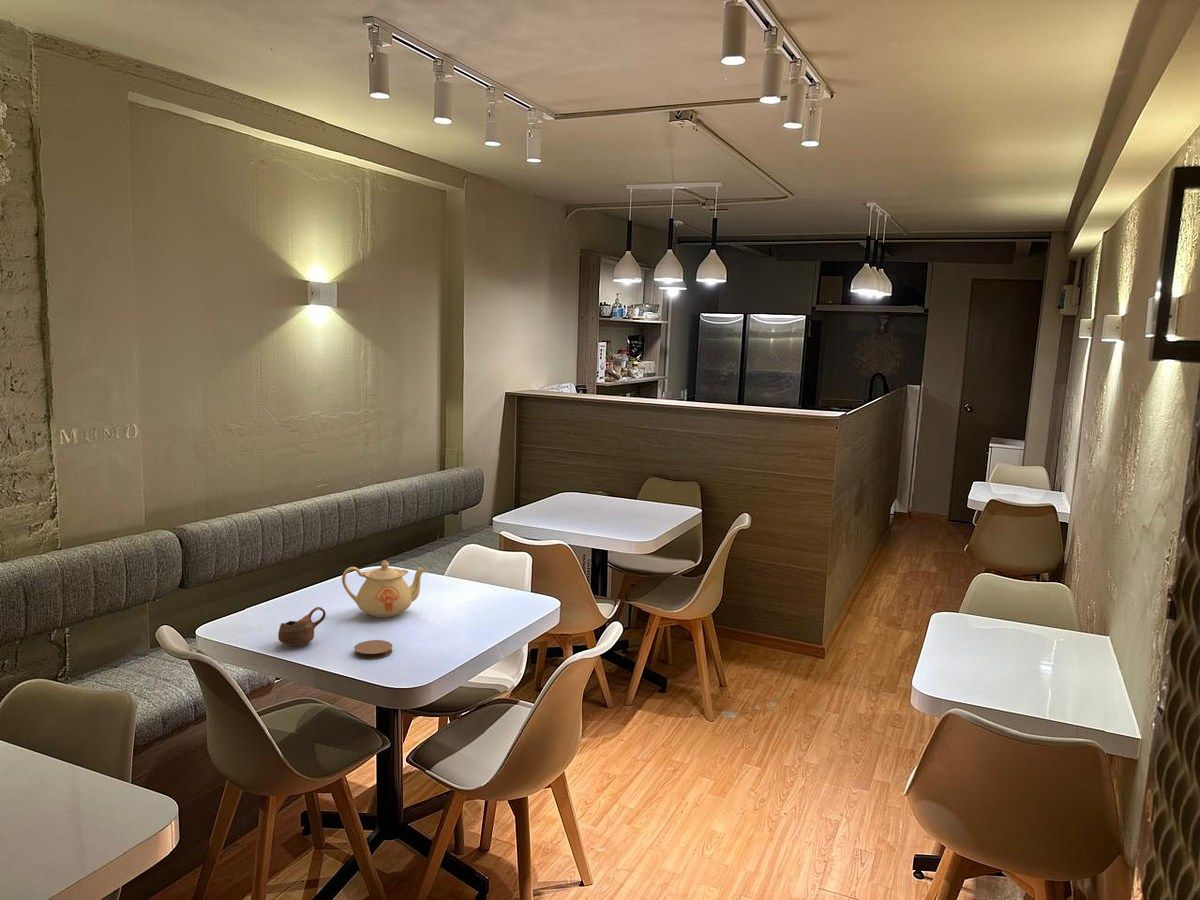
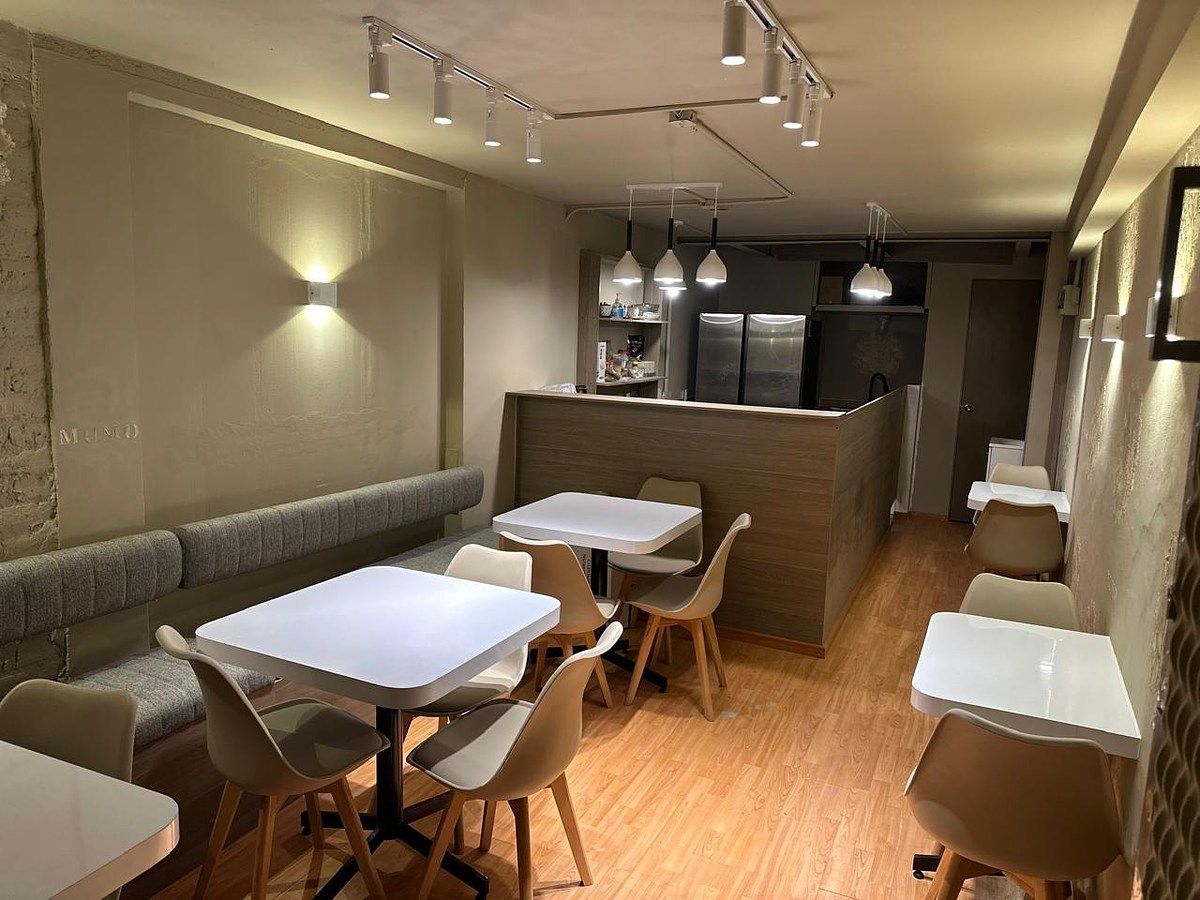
- coaster (373, 649)
- cup (301, 627)
- teapot (384, 586)
